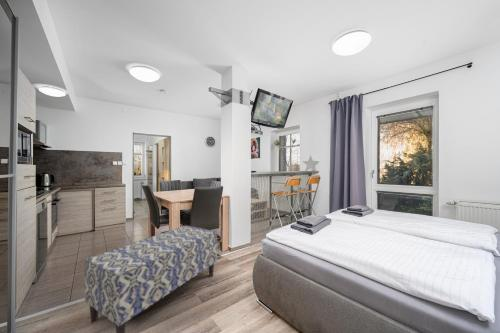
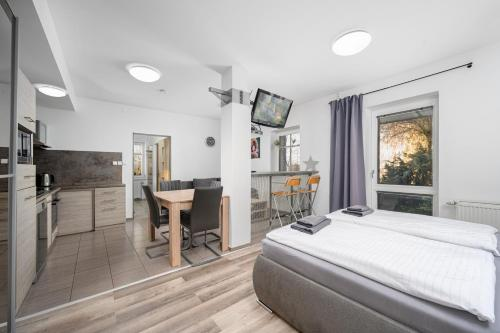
- bench (162, 268)
